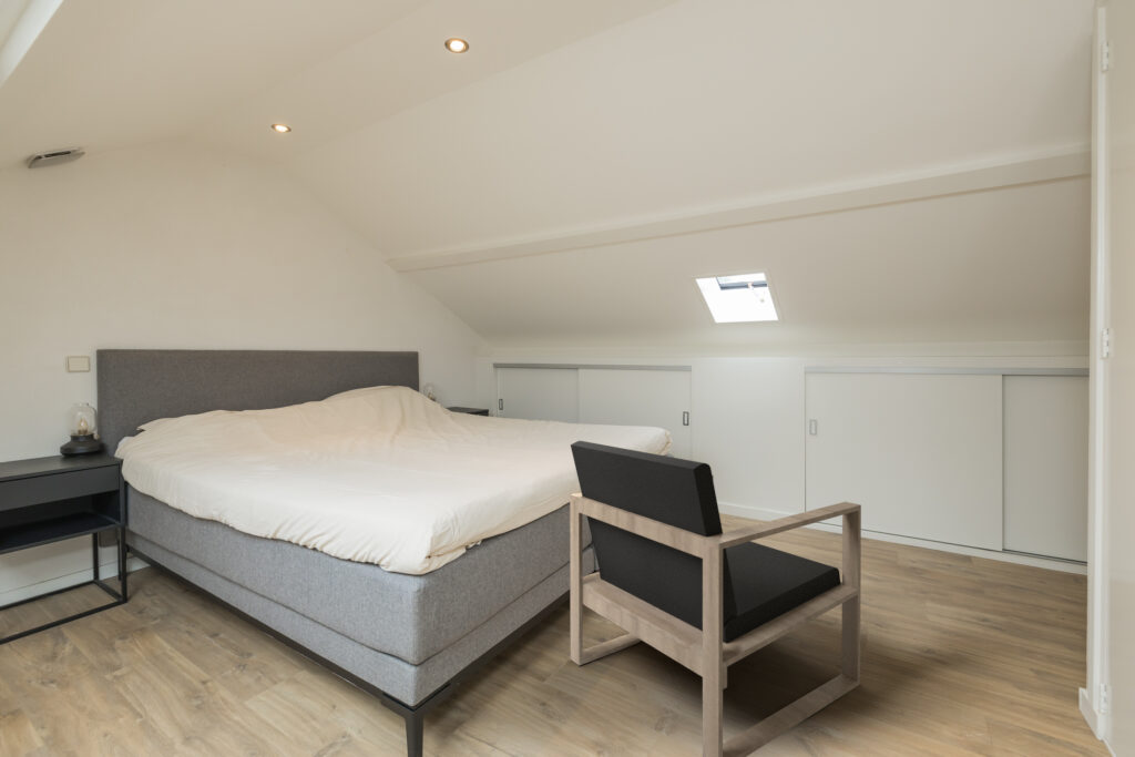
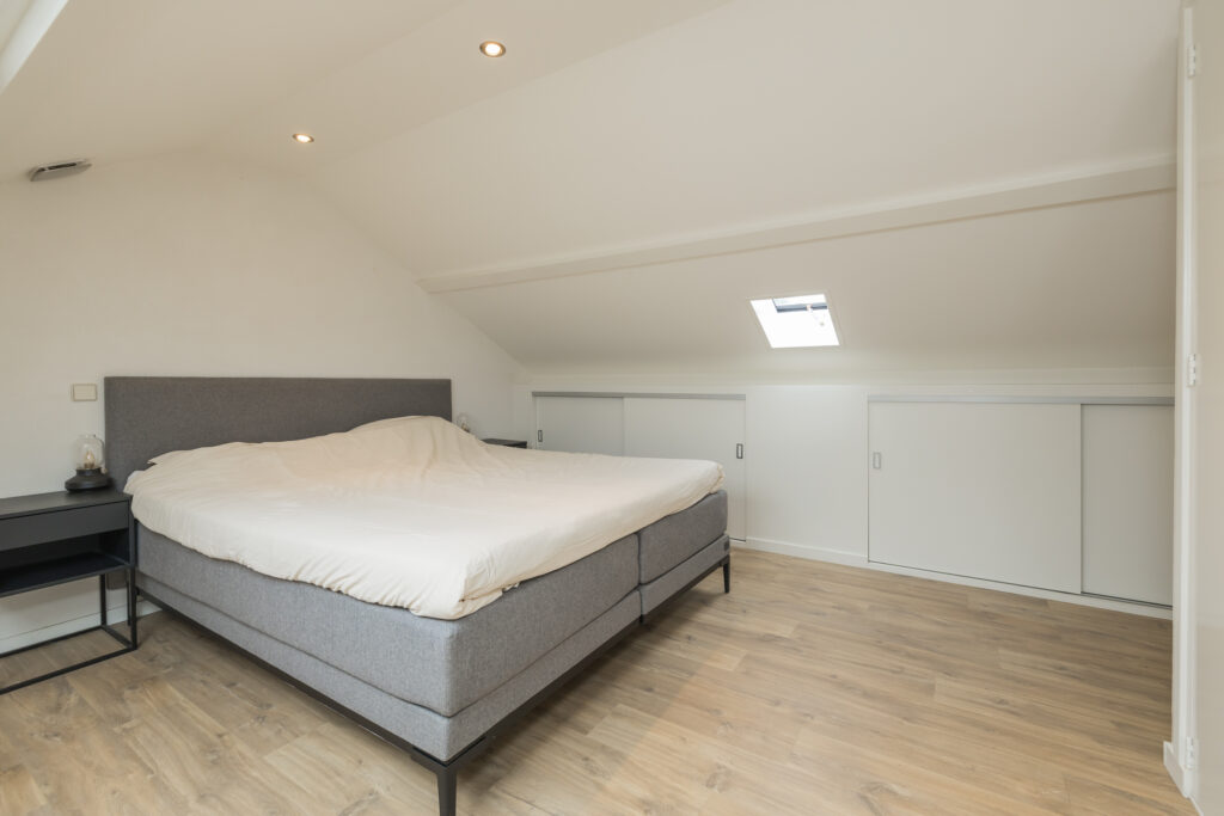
- armchair (705, 557)
